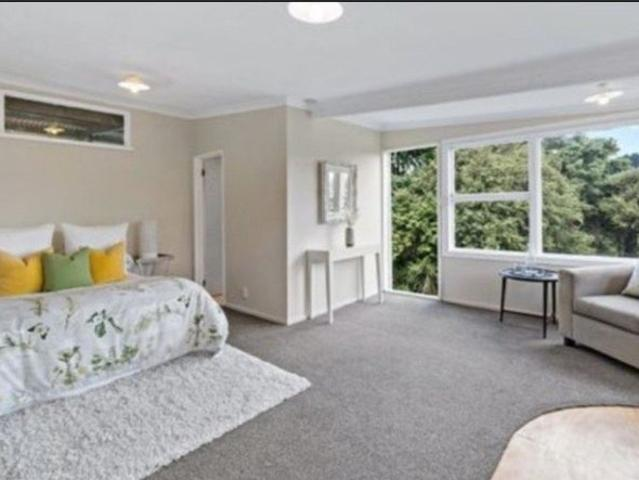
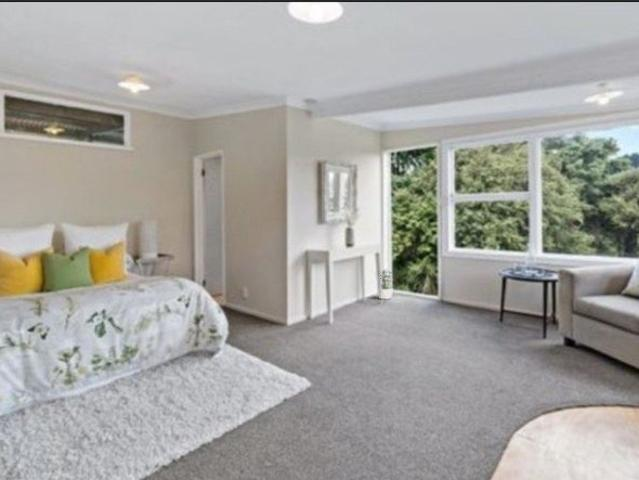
+ potted plant (383, 283)
